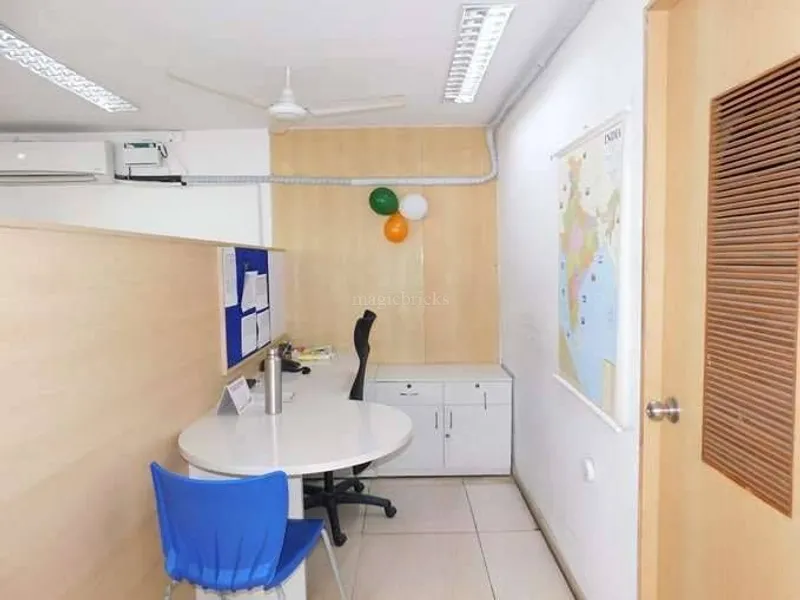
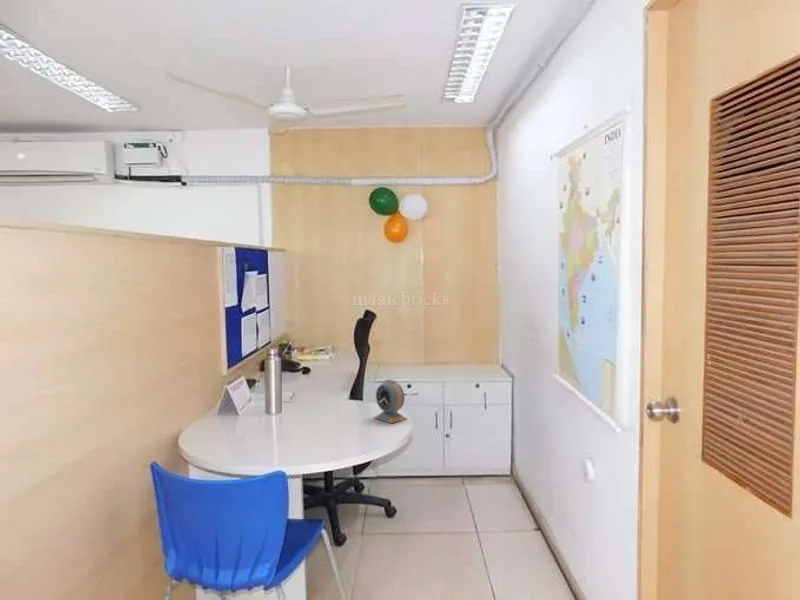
+ alarm clock (390, 399)
